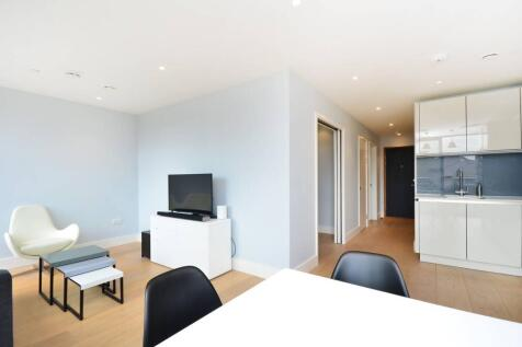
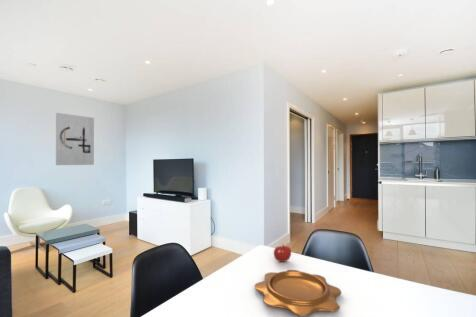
+ wall art (75, 140)
+ fruit (282, 252)
+ decorative bowl (297, 288)
